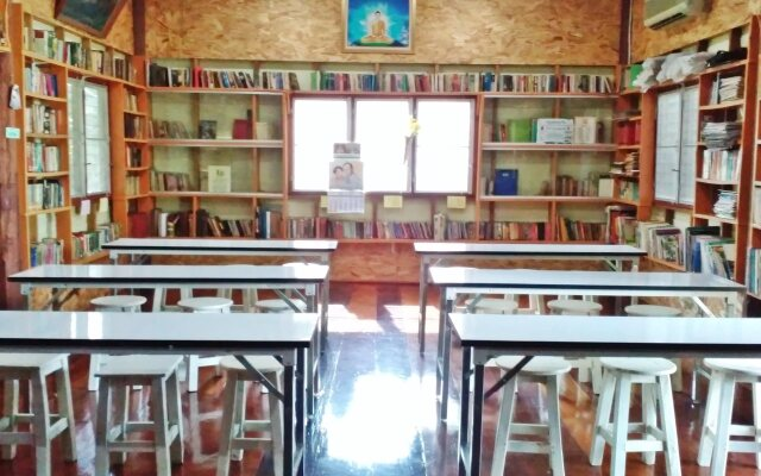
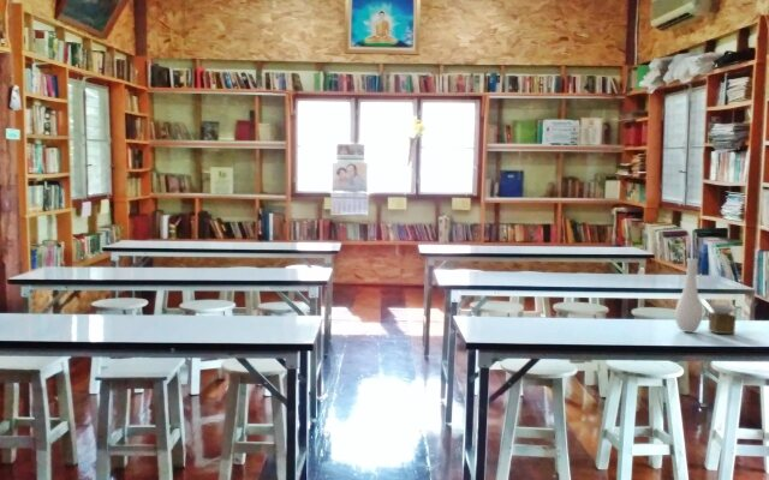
+ vase (698, 298)
